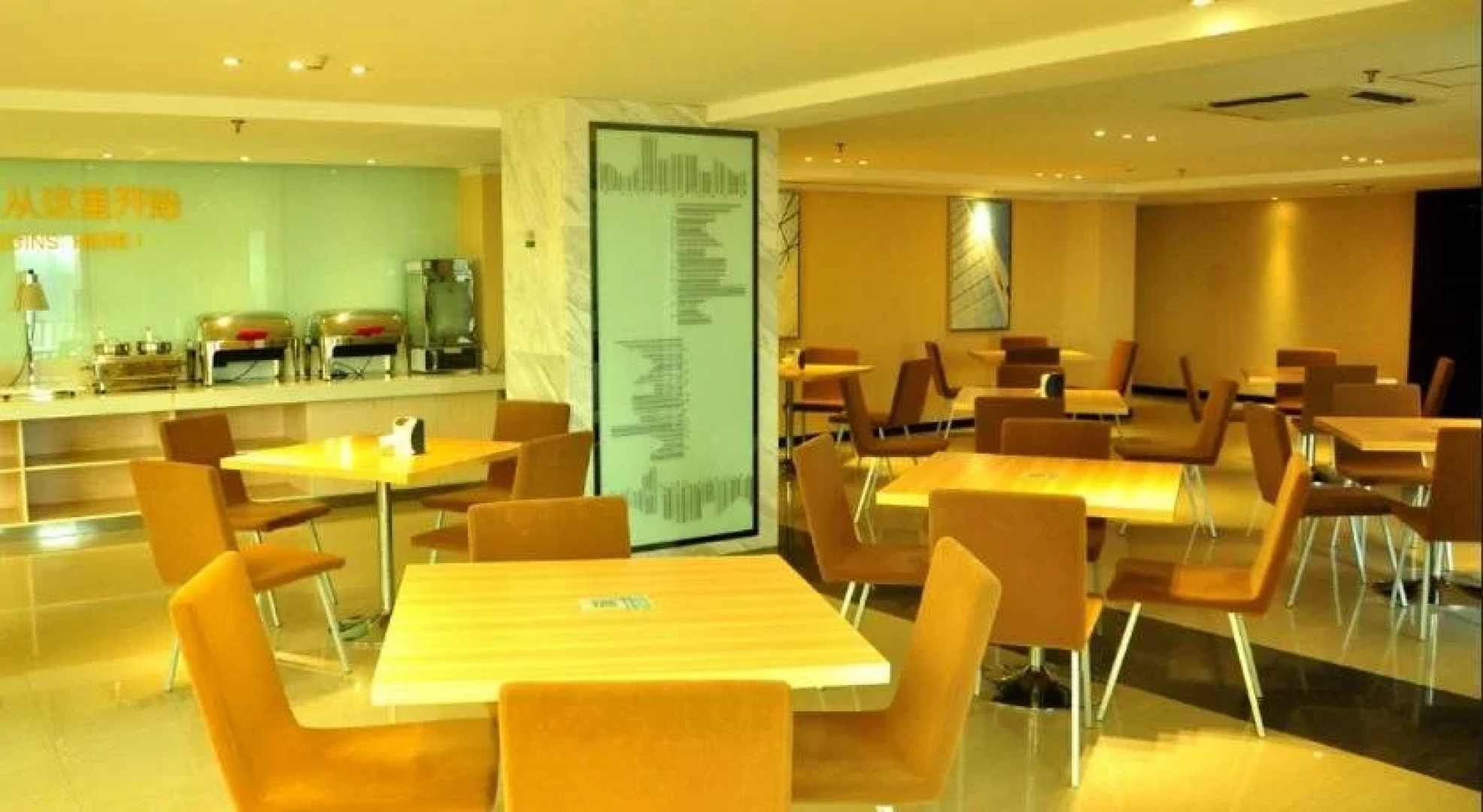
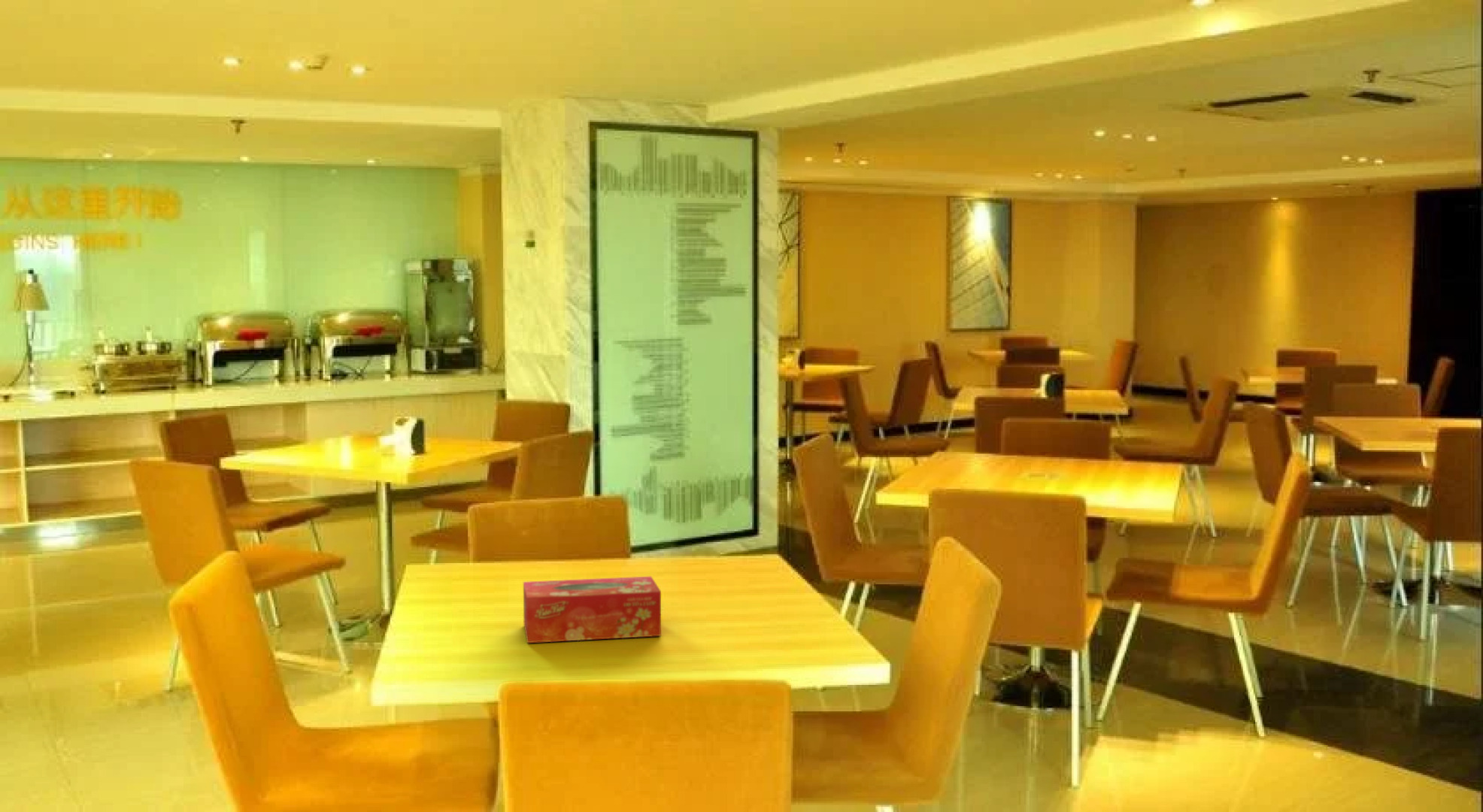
+ tissue box (591, 608)
